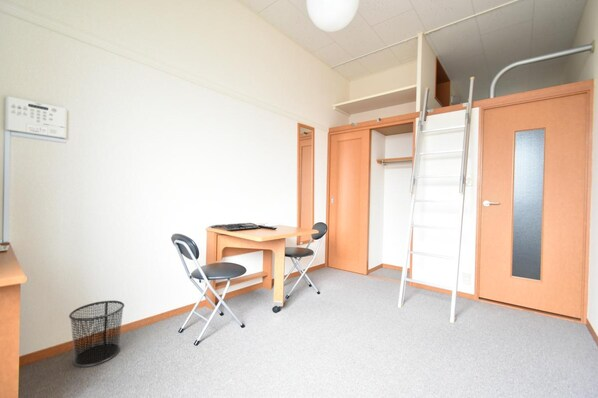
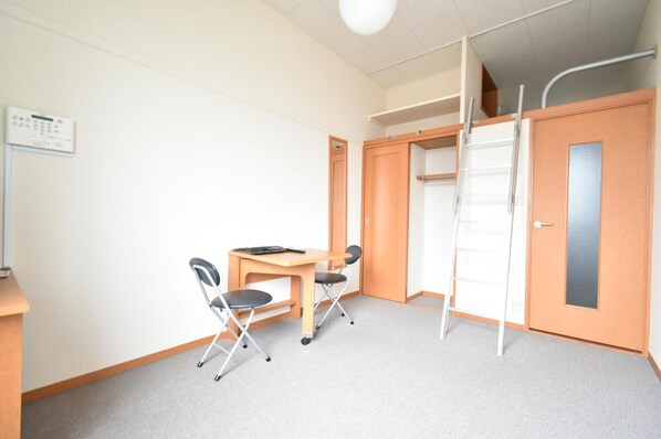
- waste bin (97, 331)
